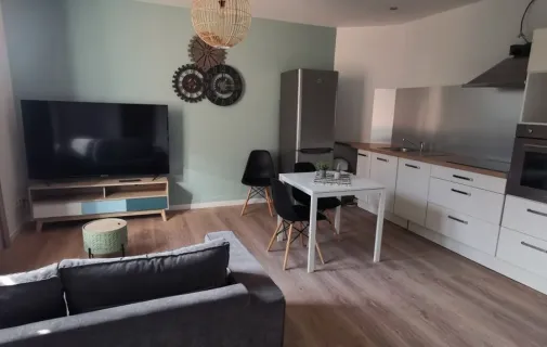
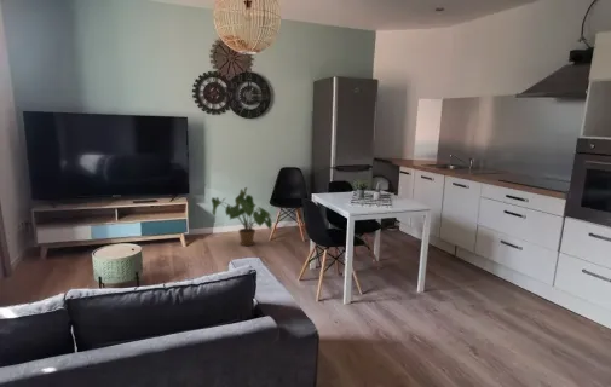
+ house plant (240, 218)
